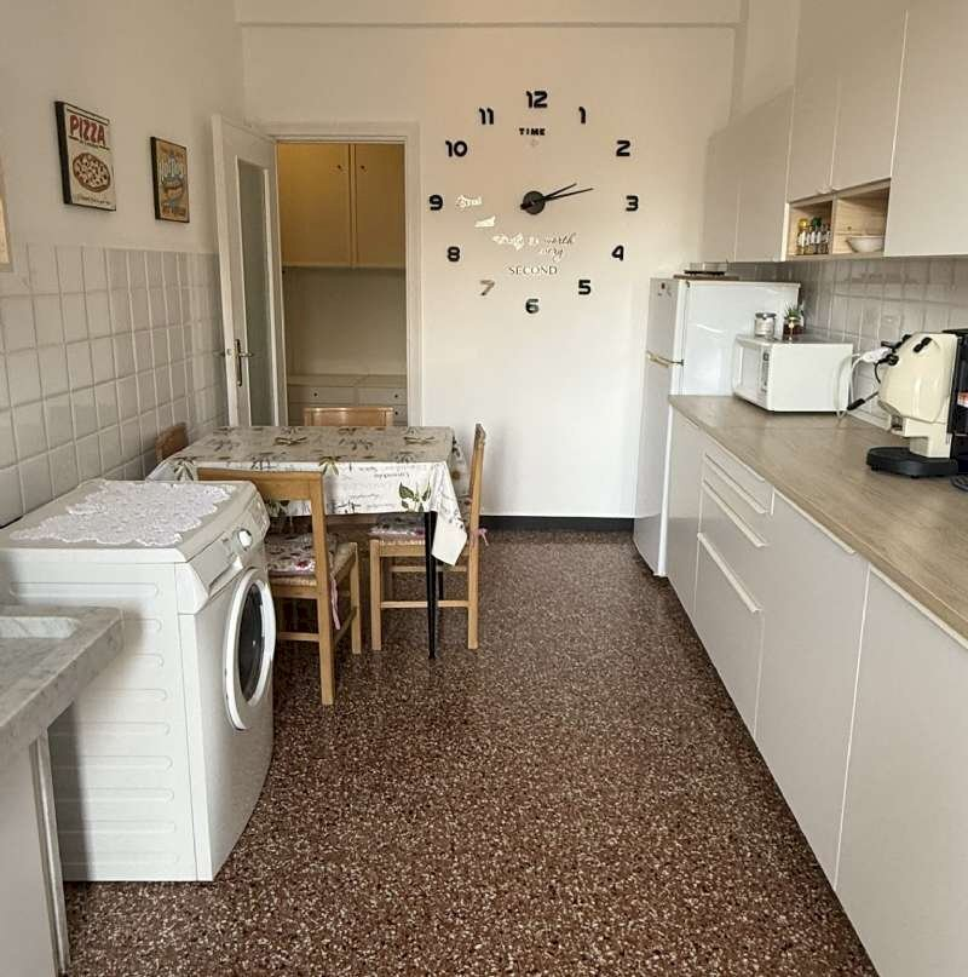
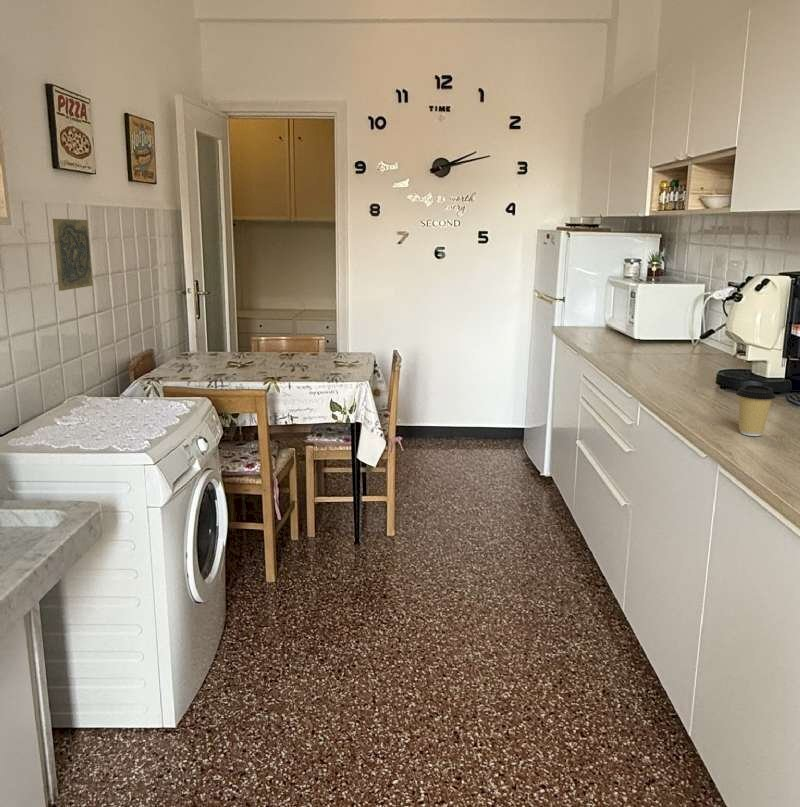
+ coffee cup (753, 410)
+ decorative tile (73, 254)
